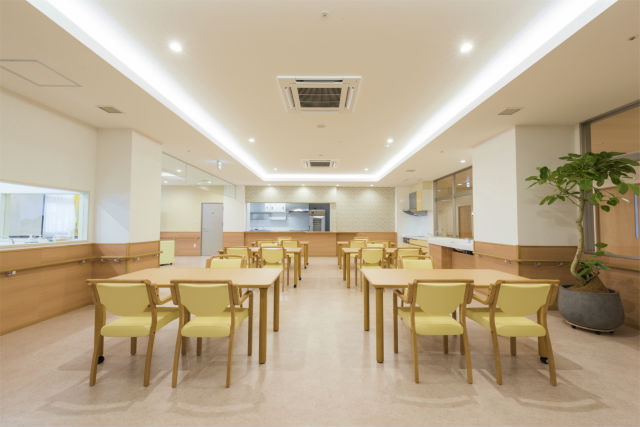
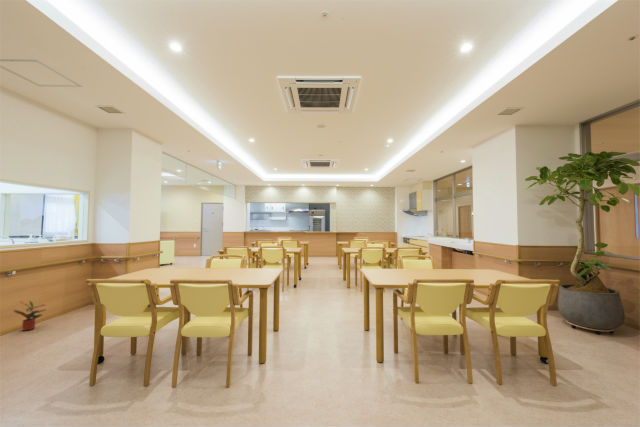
+ potted plant (32, 314)
